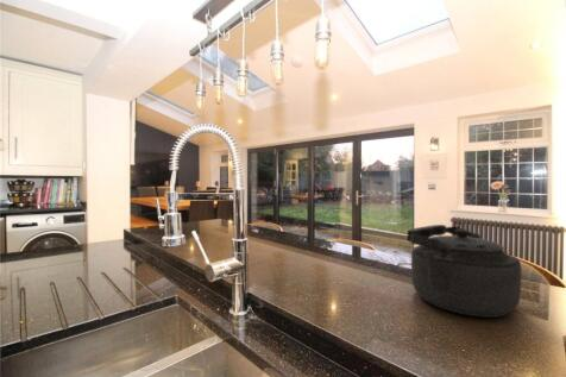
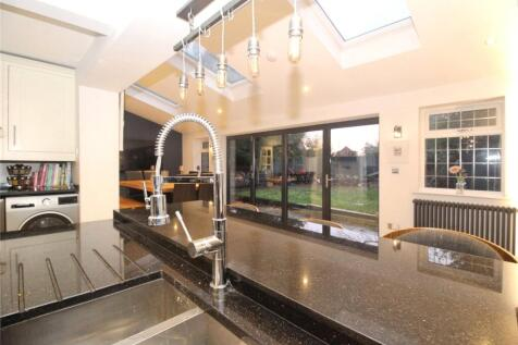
- kettle (458, 264)
